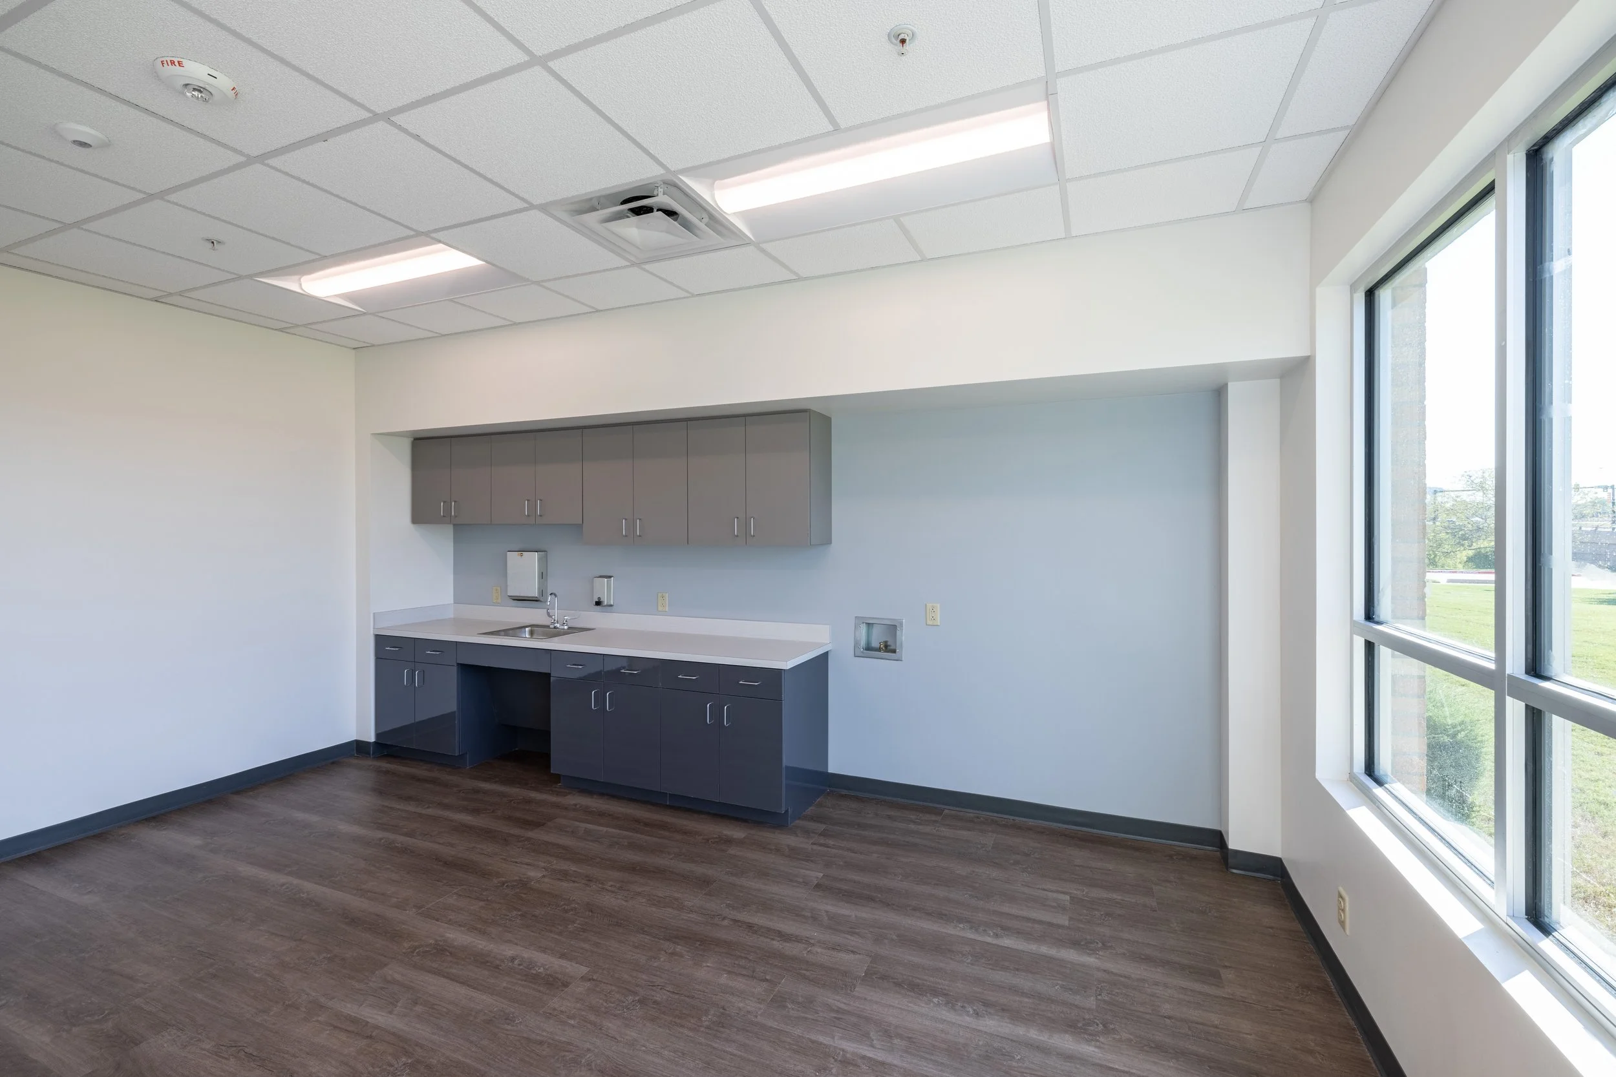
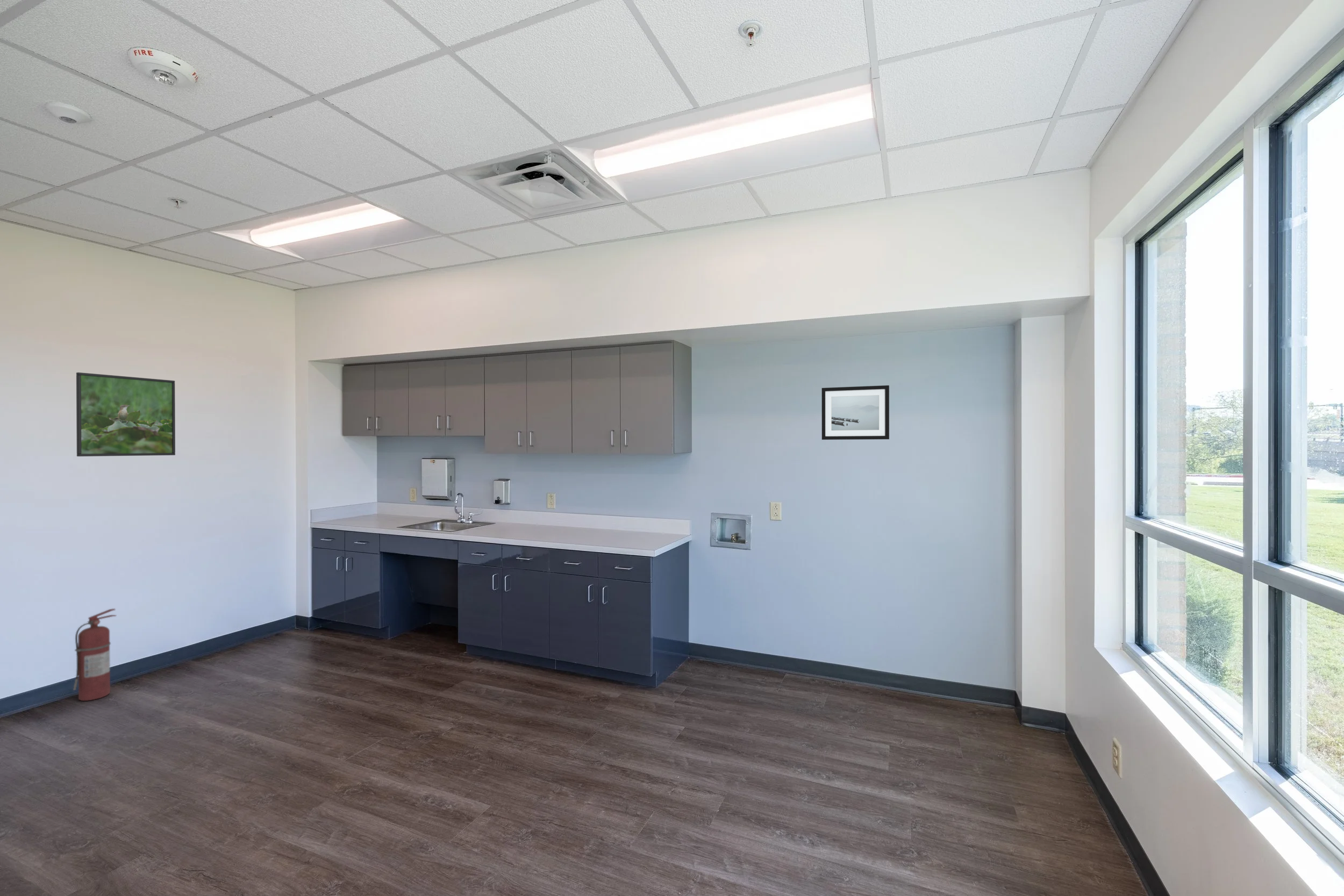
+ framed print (128, 416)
+ fire extinguisher (95, 654)
+ wall art (855, 413)
